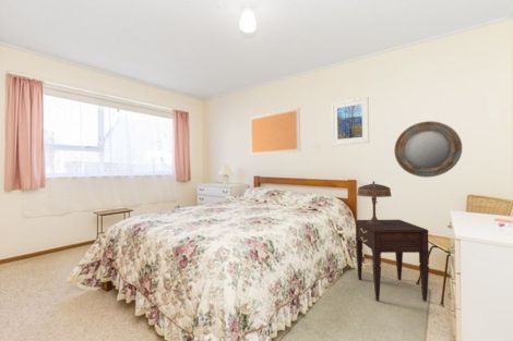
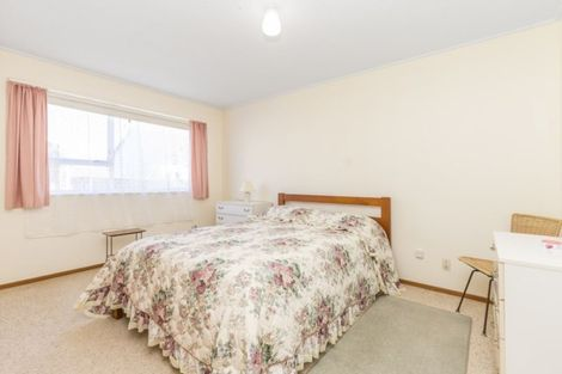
- table lamp (373, 202)
- home mirror (426, 149)
- nightstand (387, 252)
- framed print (349, 122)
- bulletin board (273, 133)
